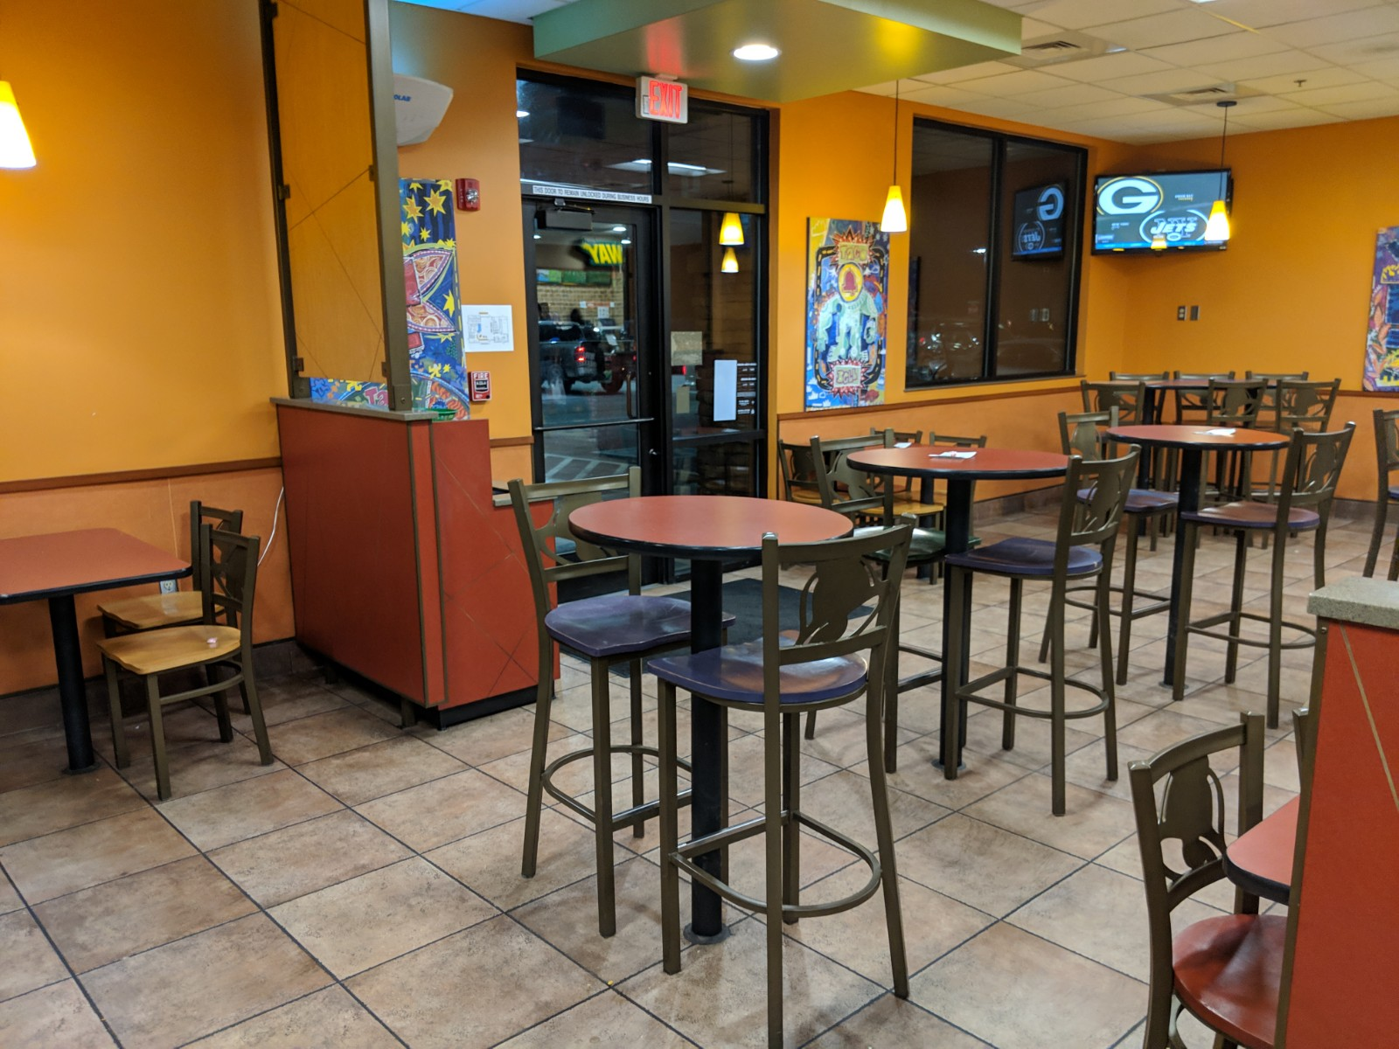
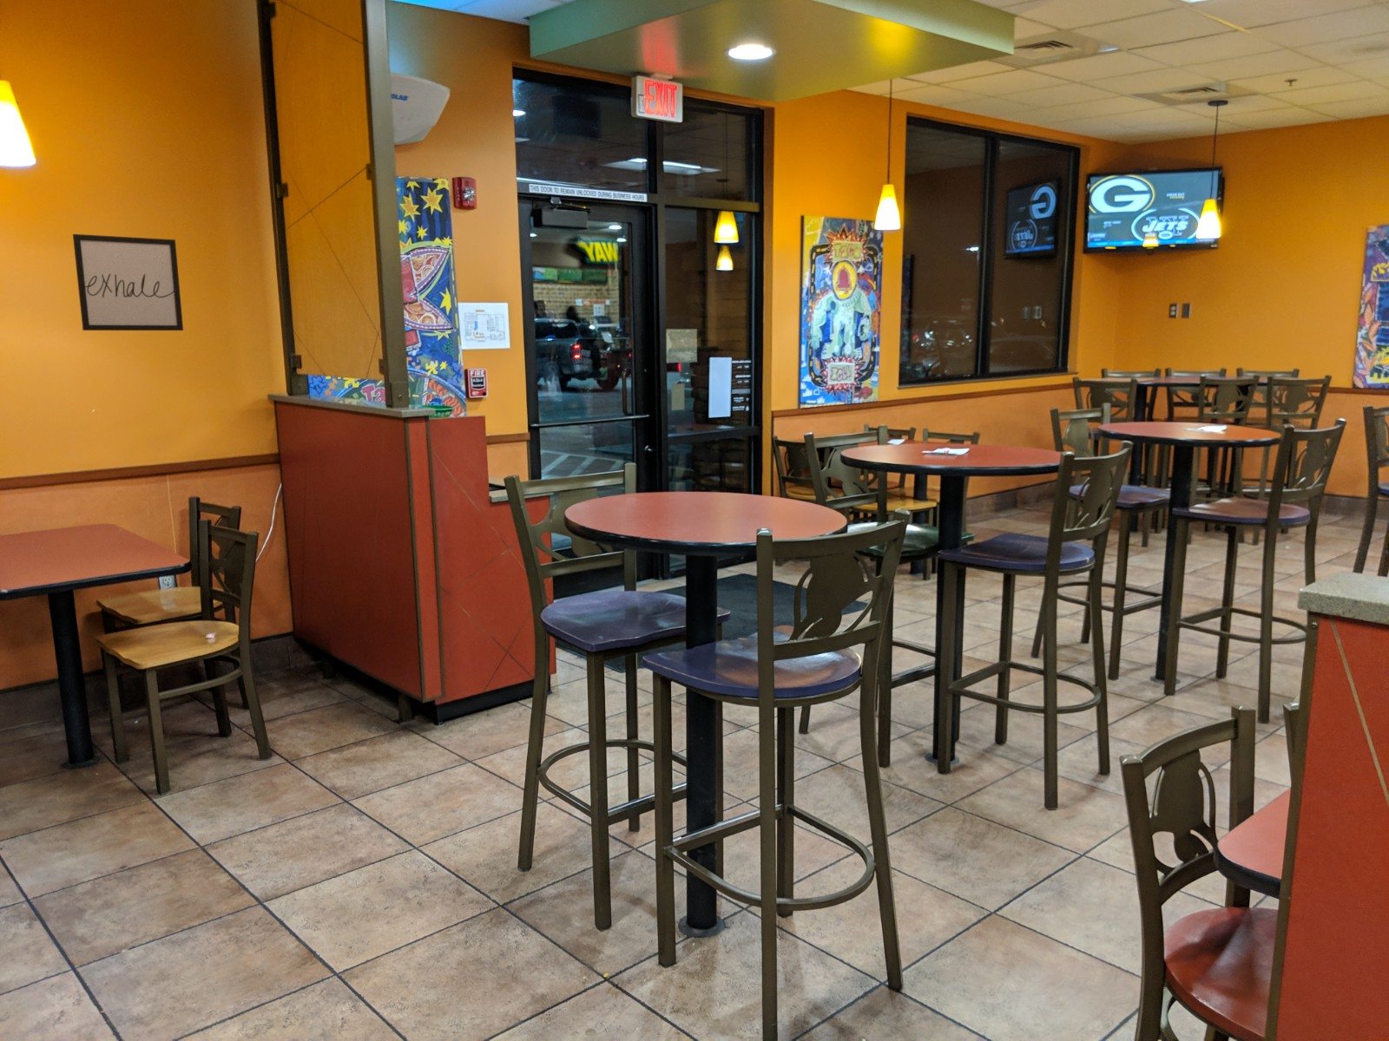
+ wall art (129, 283)
